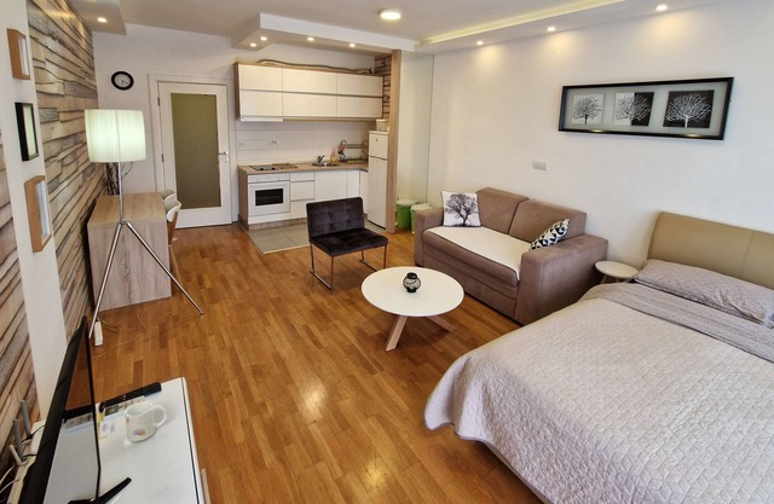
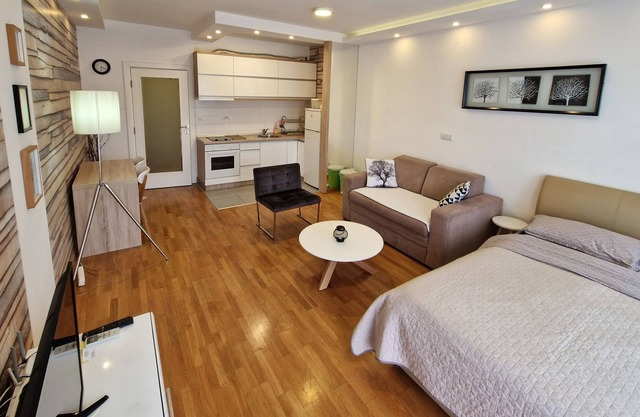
- mug (146, 418)
